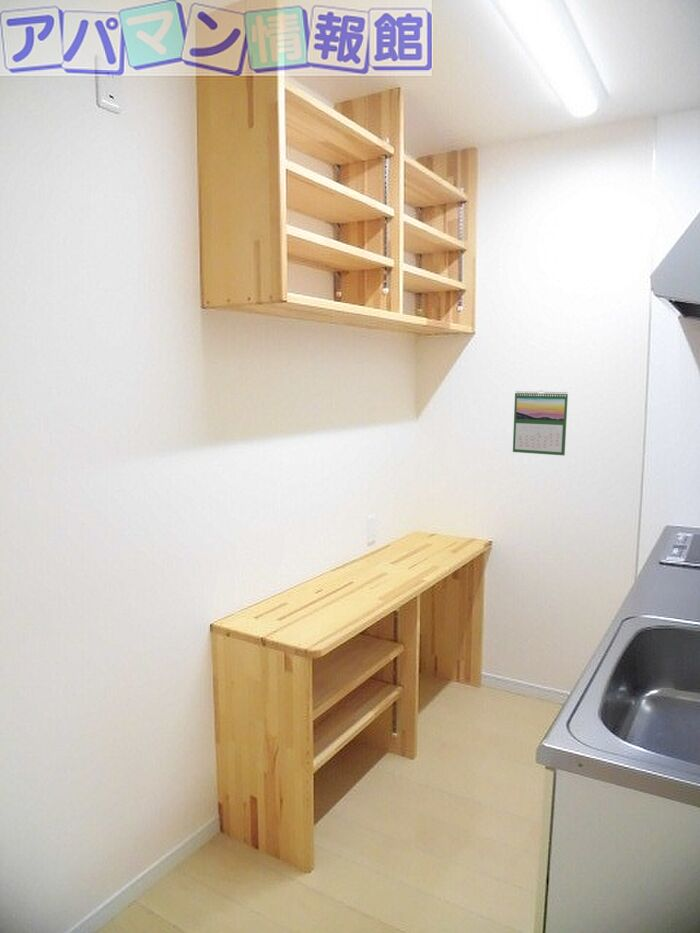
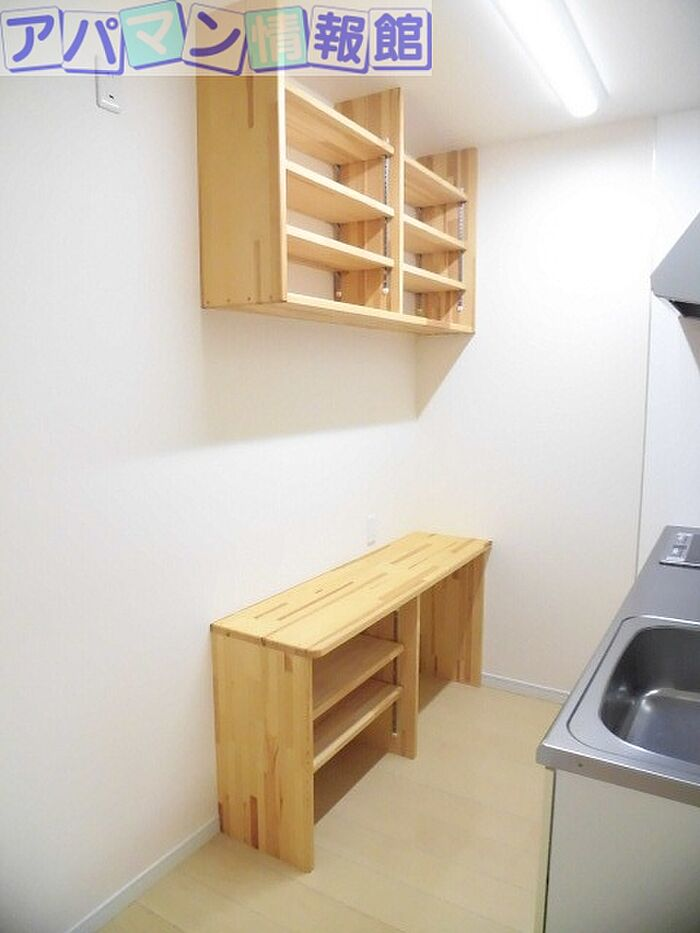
- calendar (539, 422)
